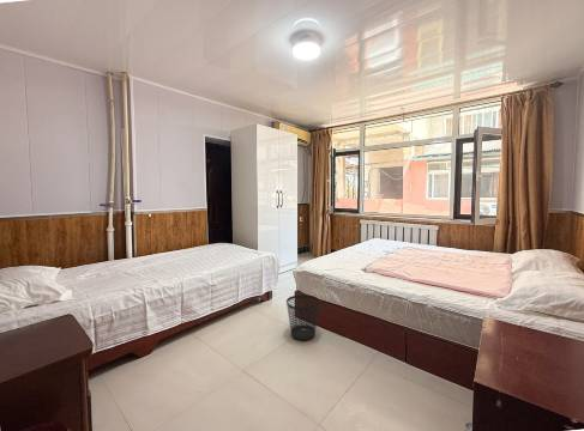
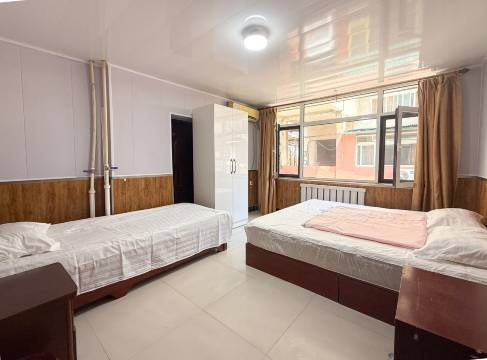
- wastebasket (302, 317)
